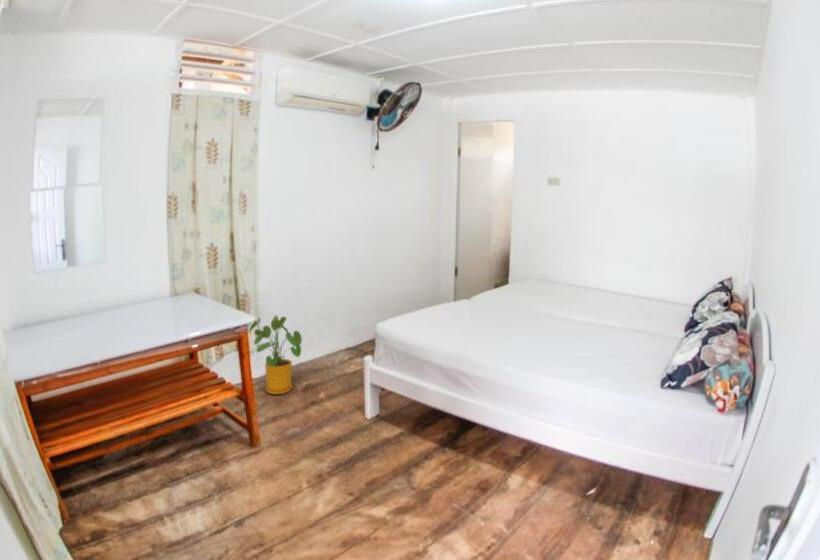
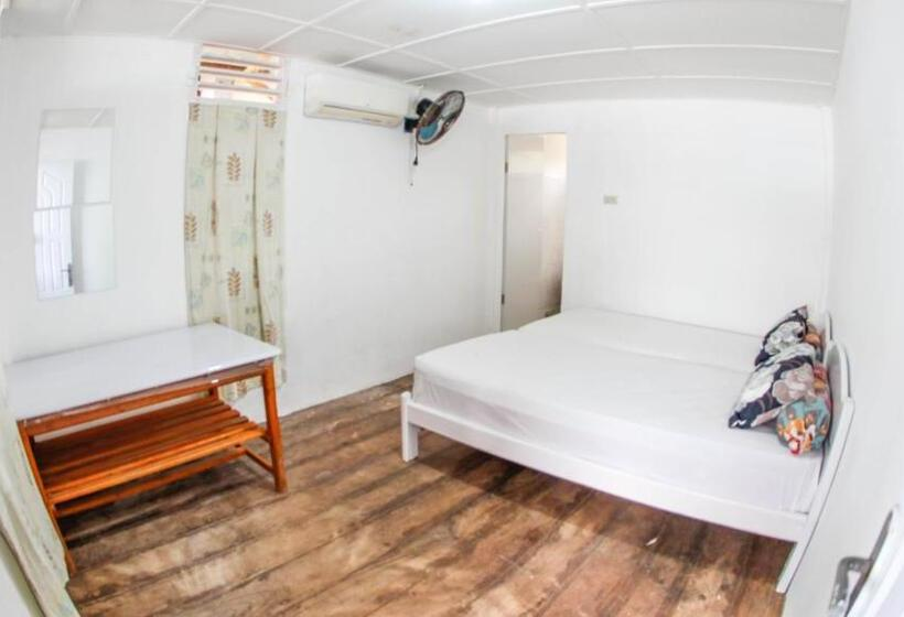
- house plant (275, 355)
